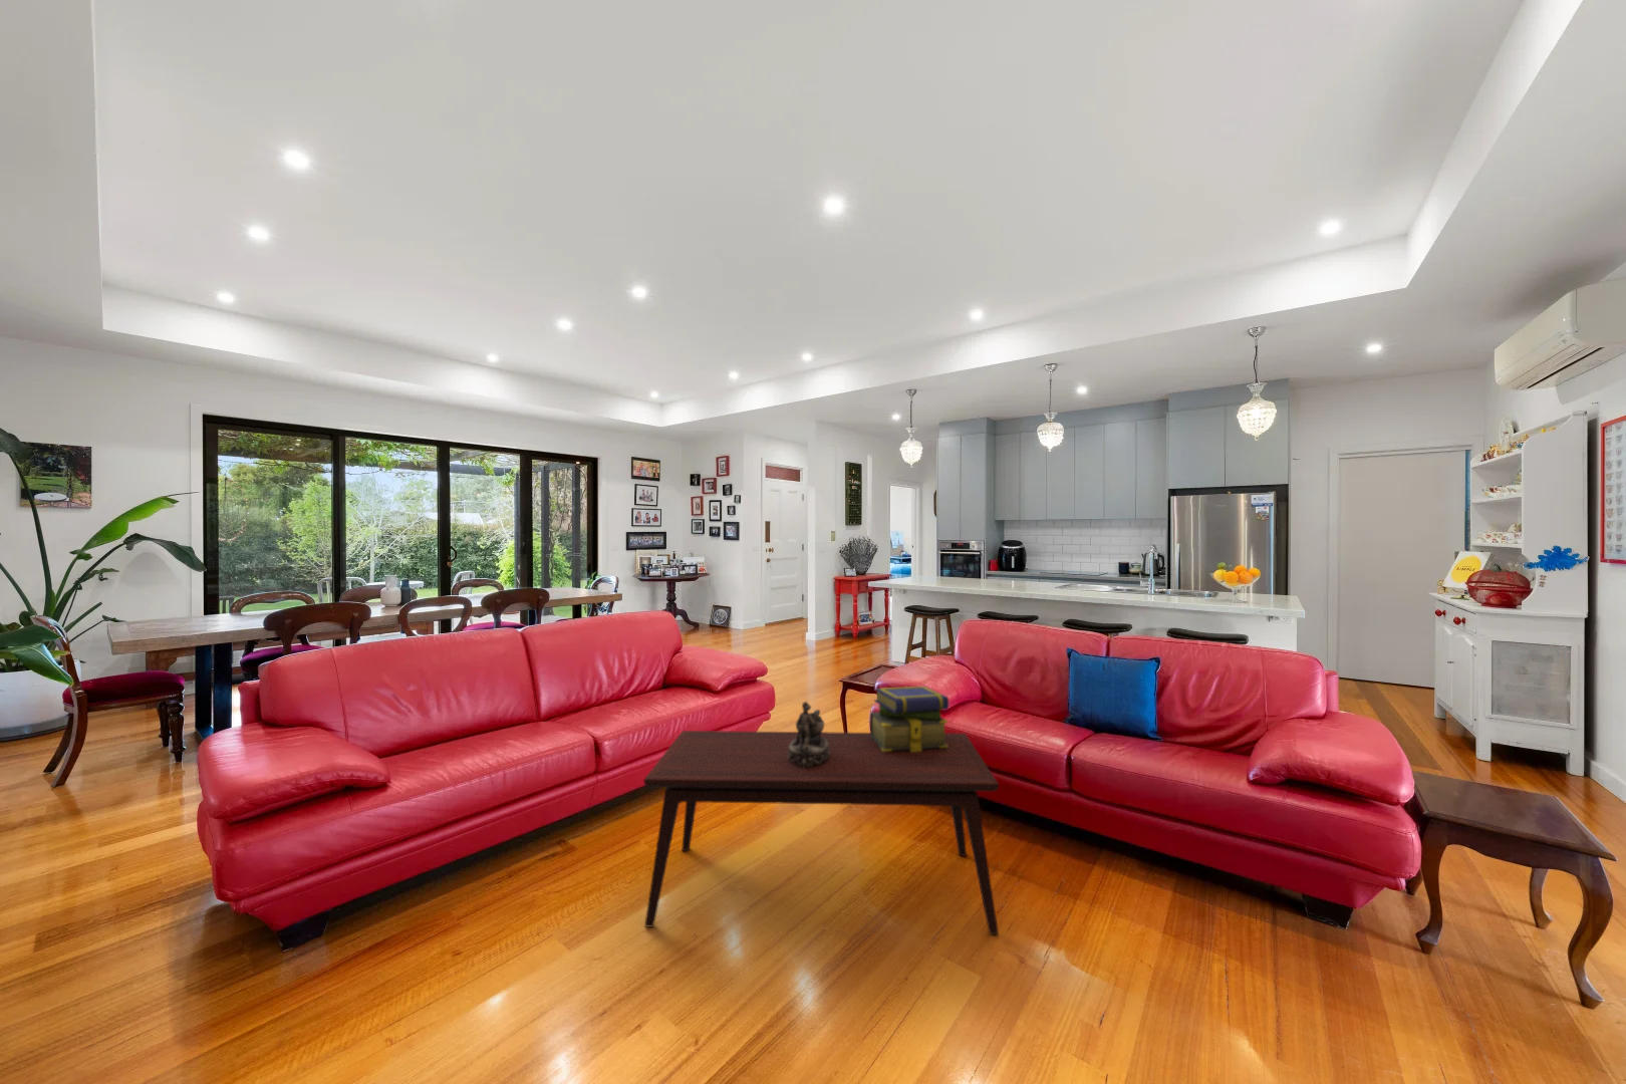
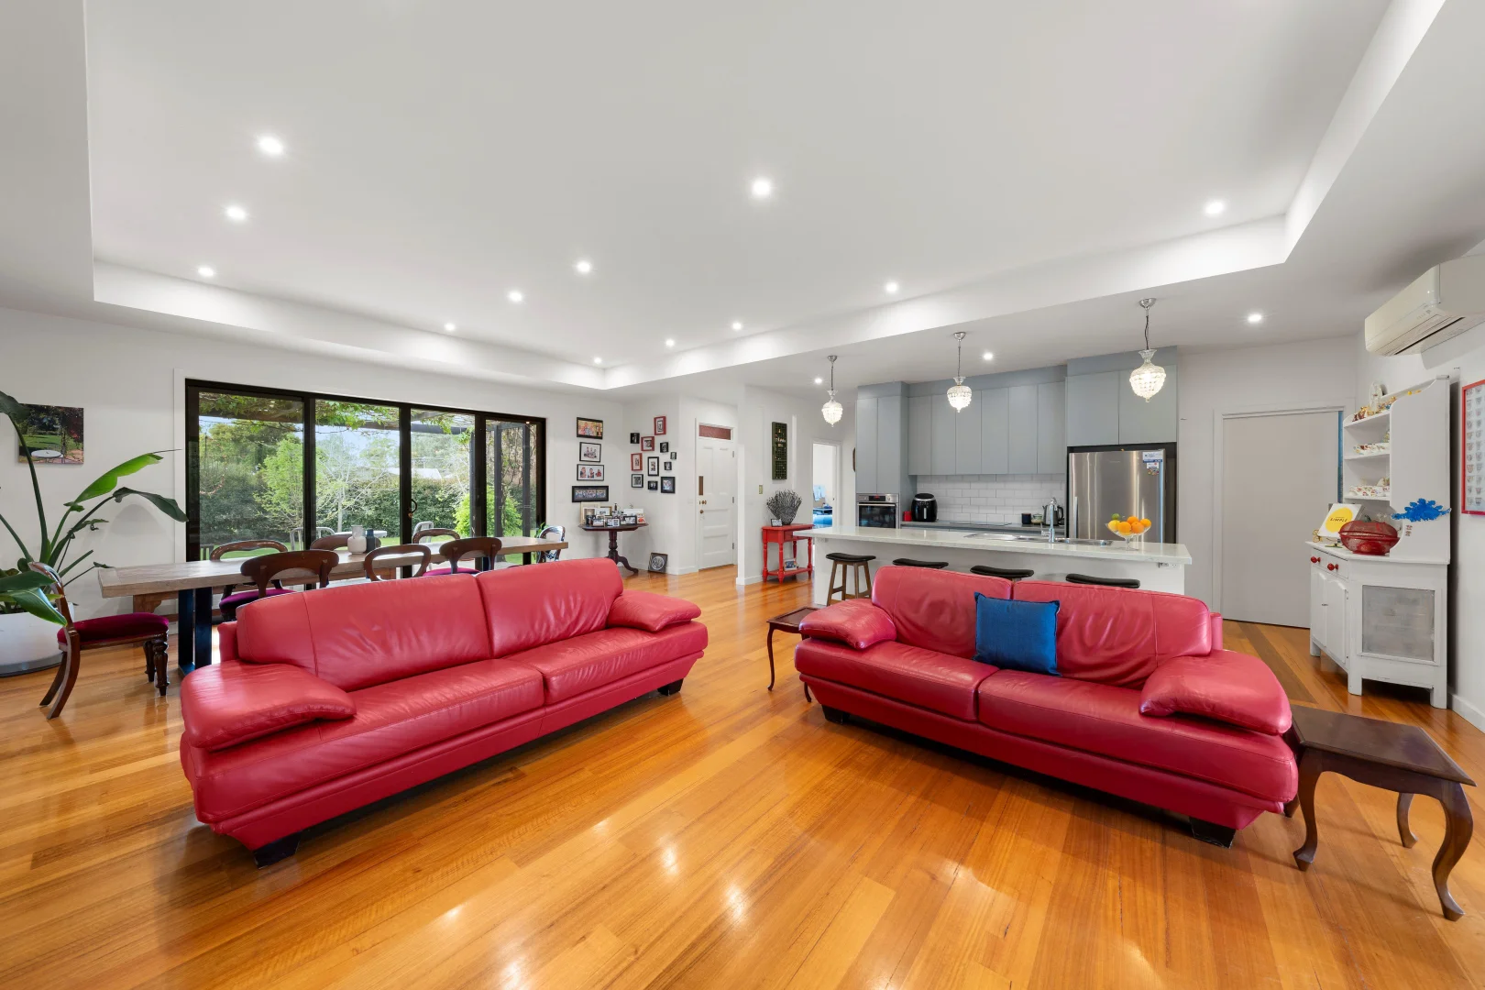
- decorative bowl (808, 725)
- coffee table (821, 803)
- stack of books (909, 716)
